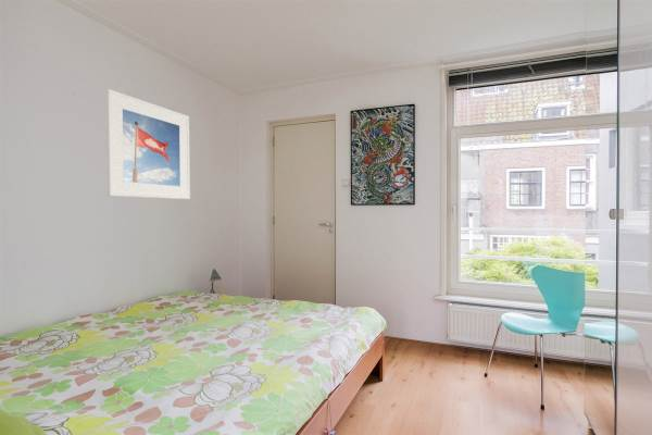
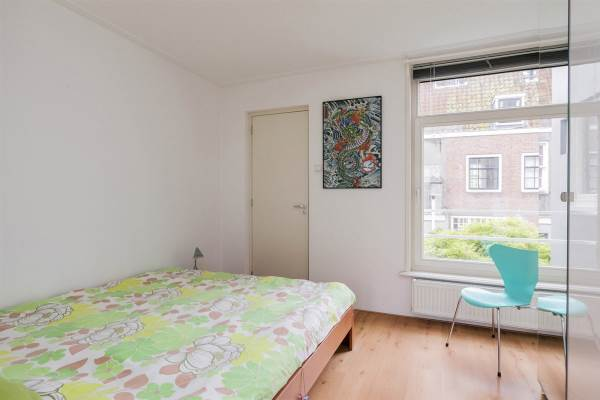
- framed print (153, 150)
